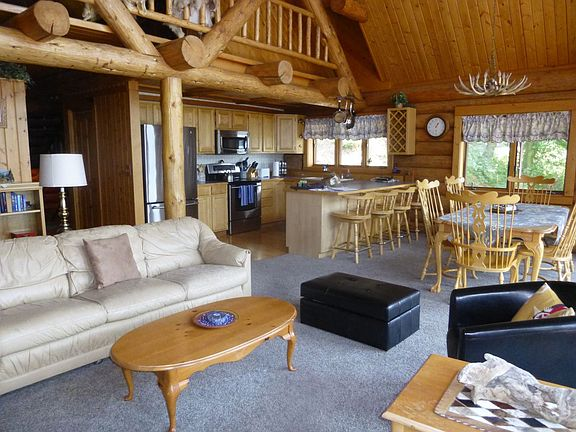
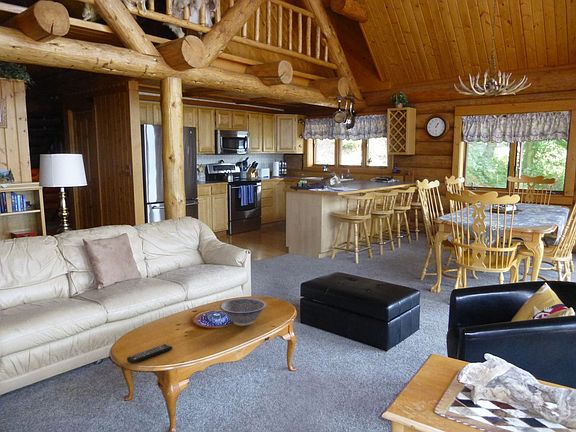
+ remote control (150, 353)
+ decorative bowl (243, 313)
